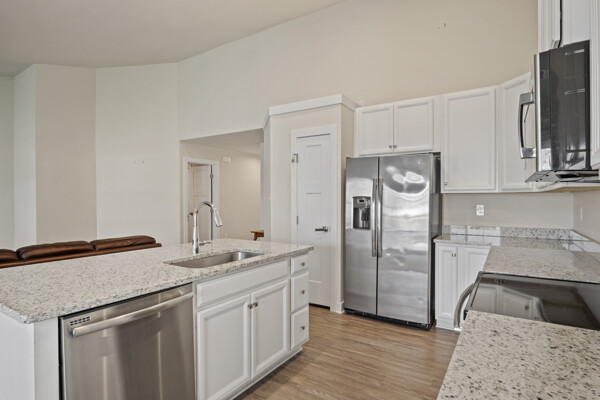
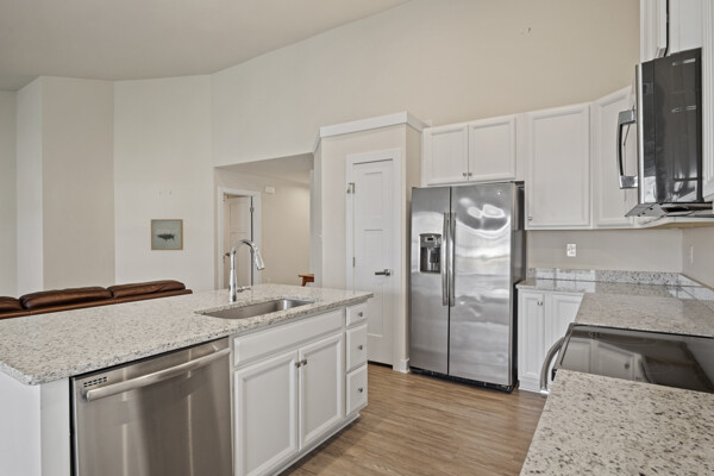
+ wall art (167, 234)
